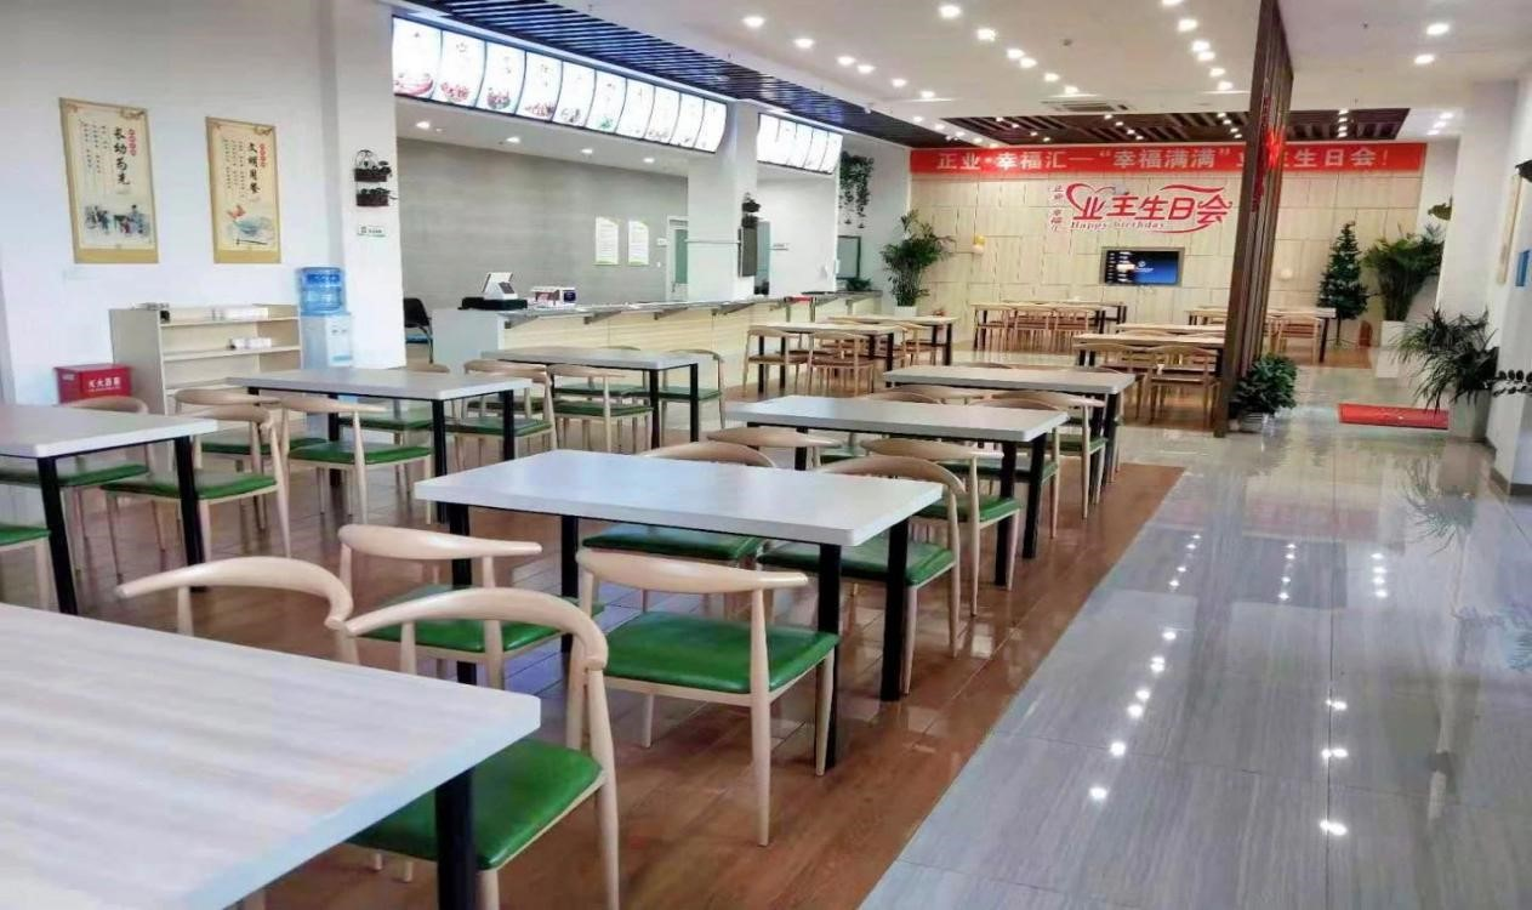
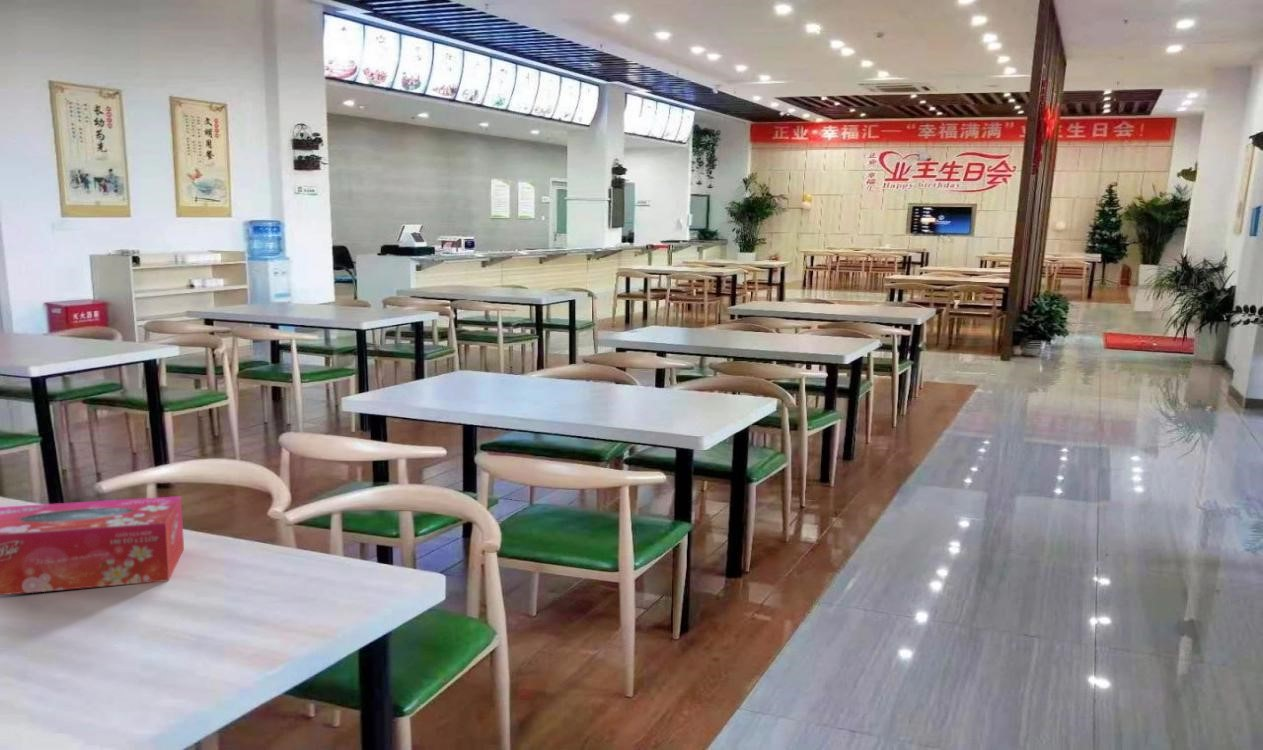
+ tissue box (79, 543)
